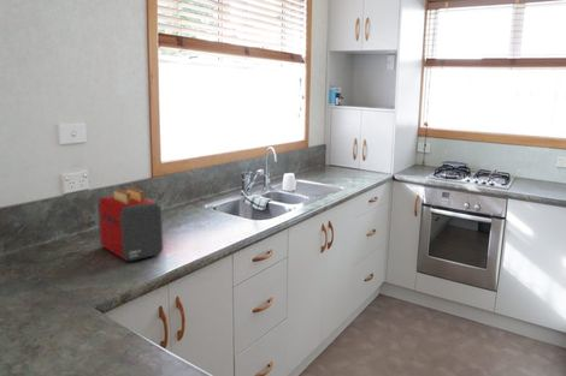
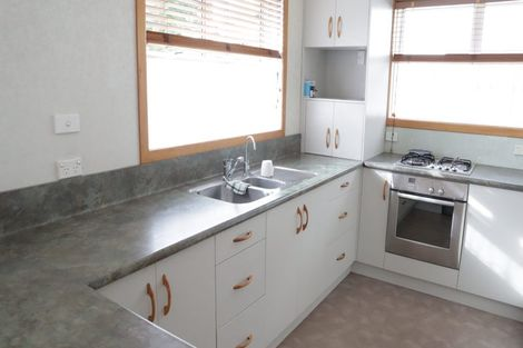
- toaster (129, 220)
